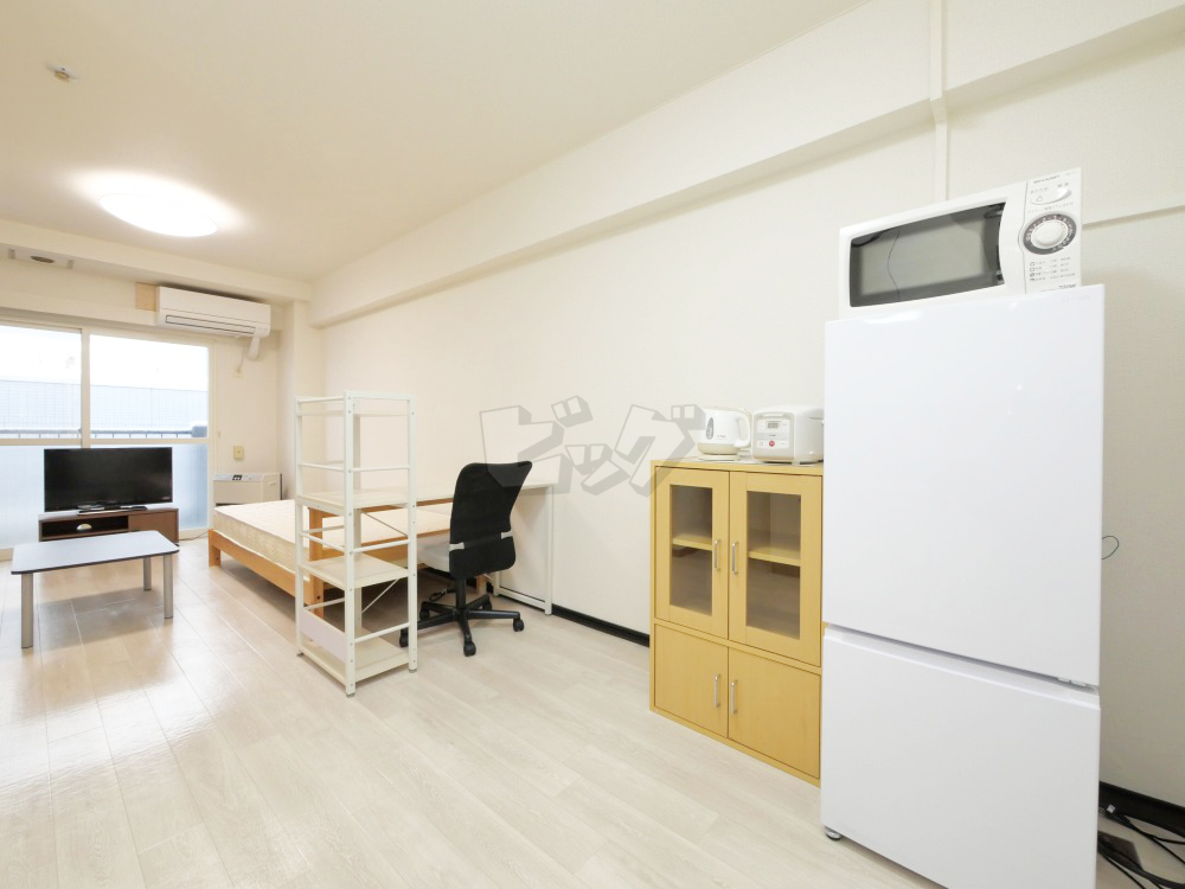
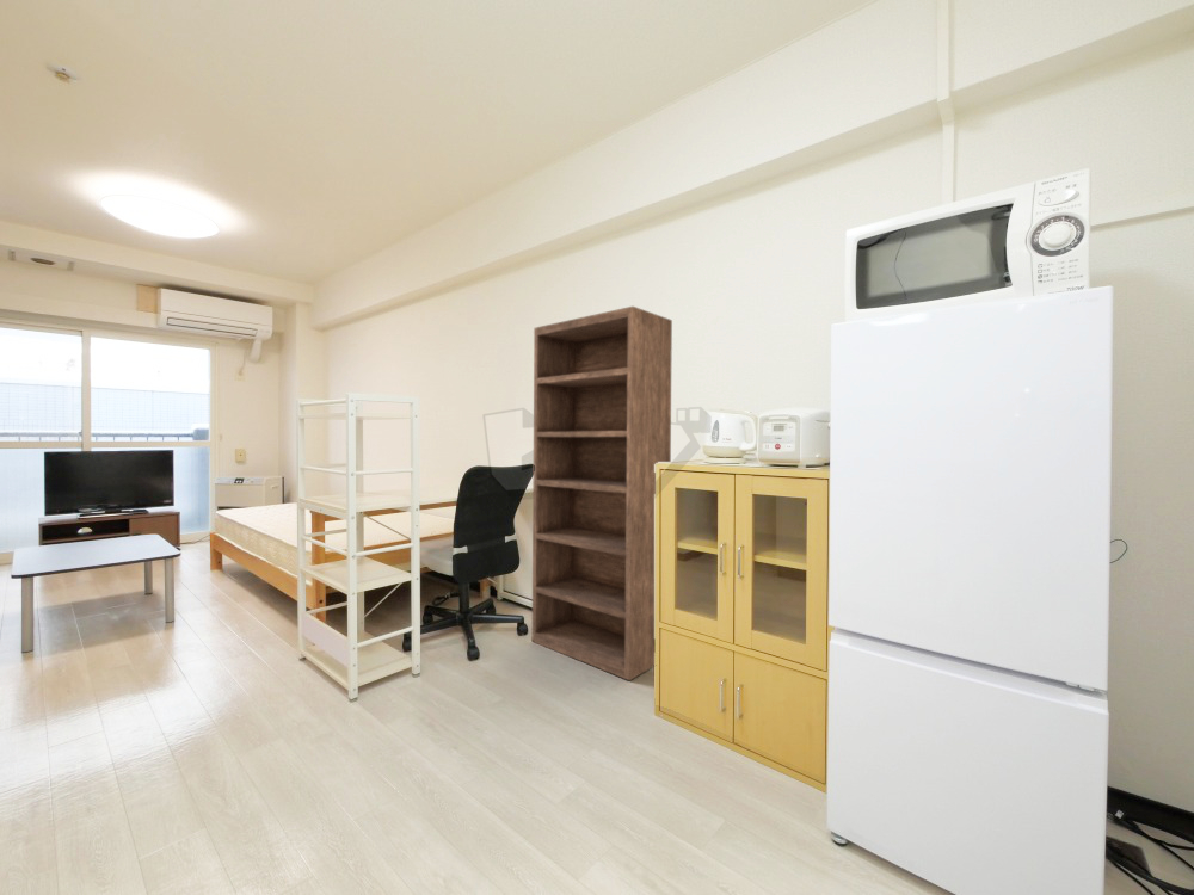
+ bookshelf (598, 487)
